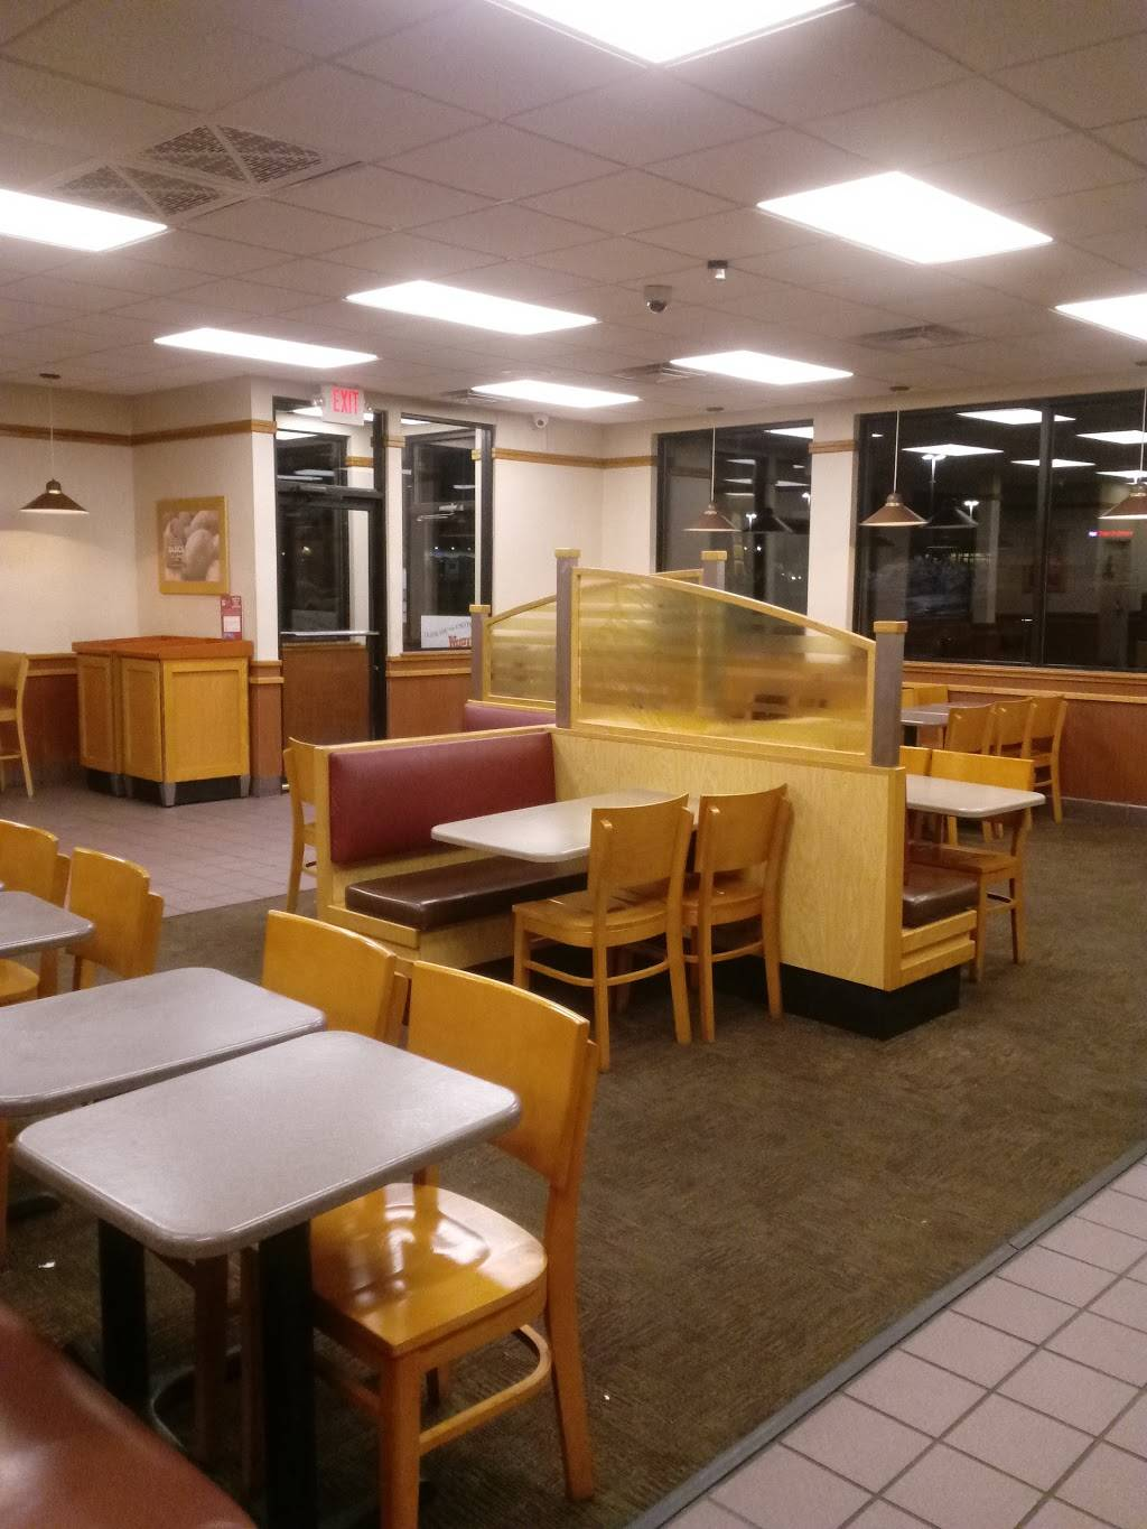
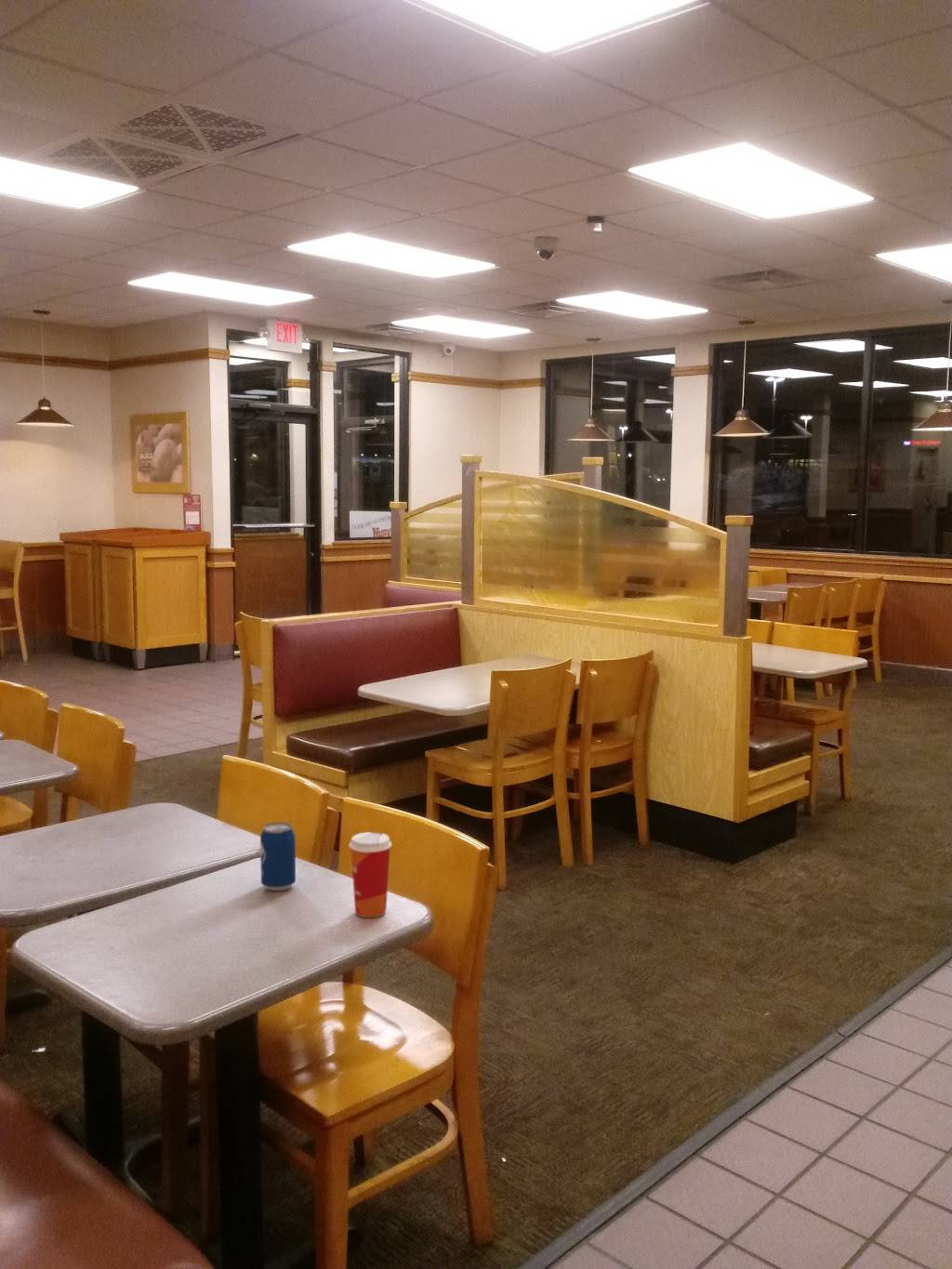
+ paper cup (370, 875)
+ beverage can (278, 856)
